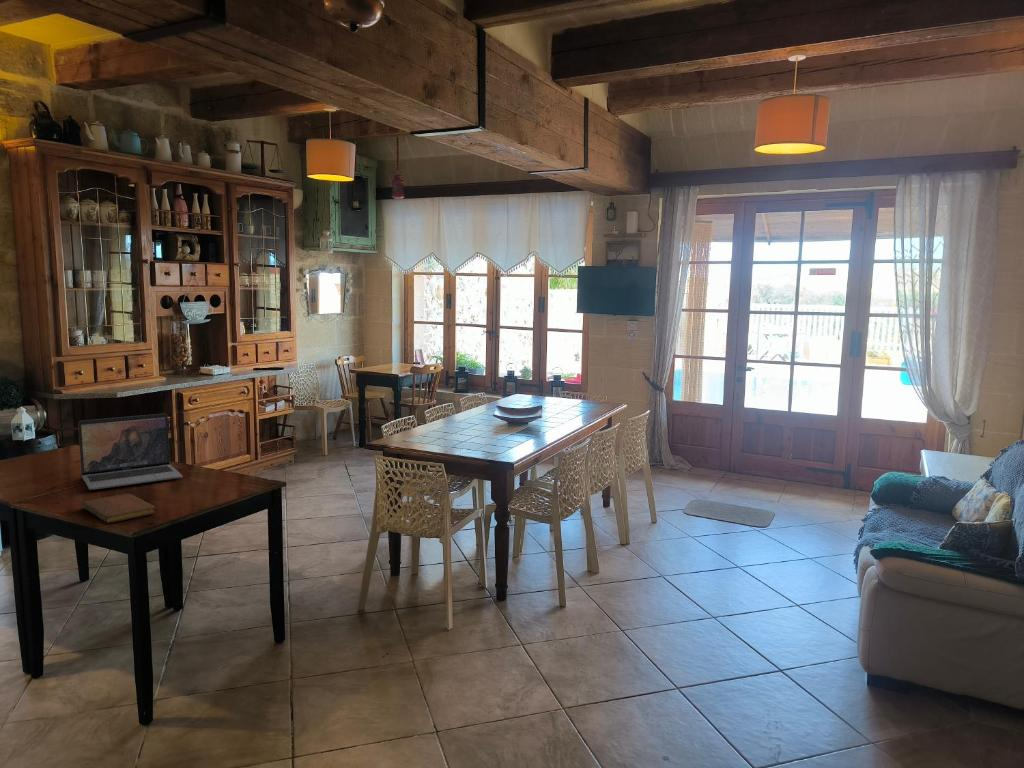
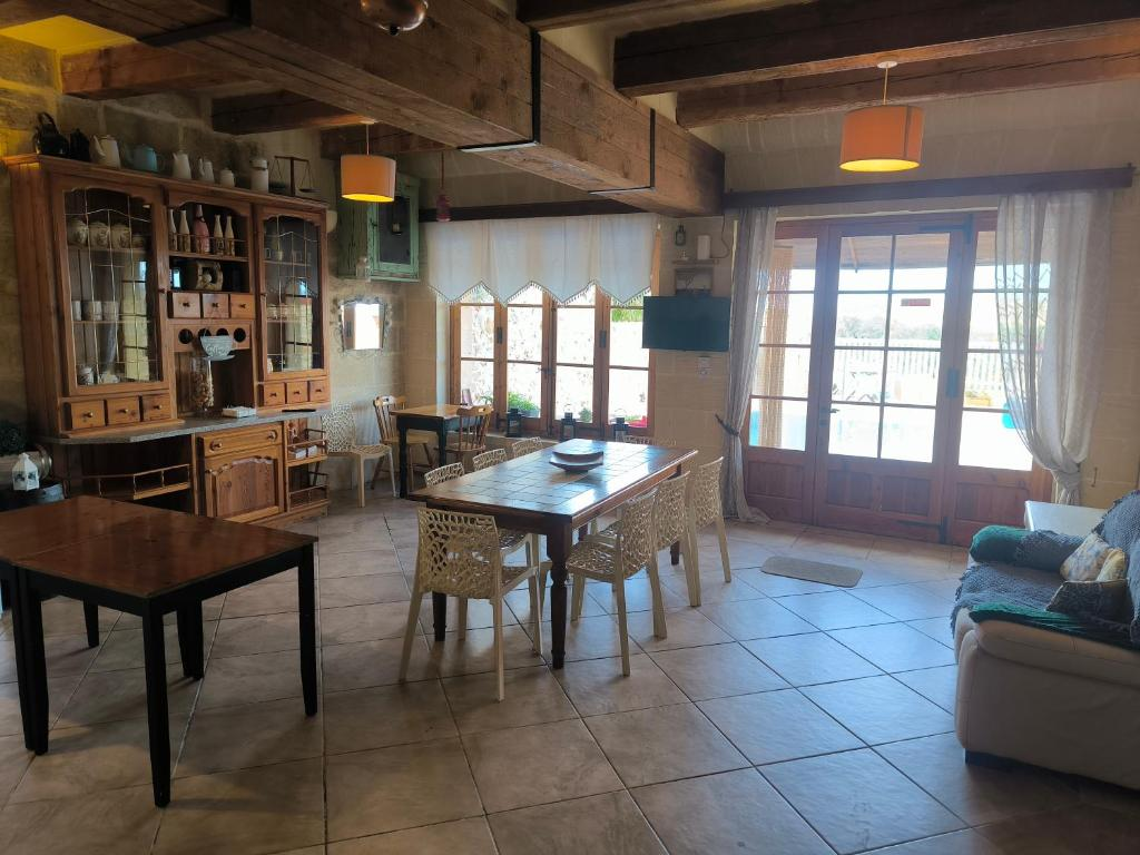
- laptop (130, 449)
- notebook (118, 507)
